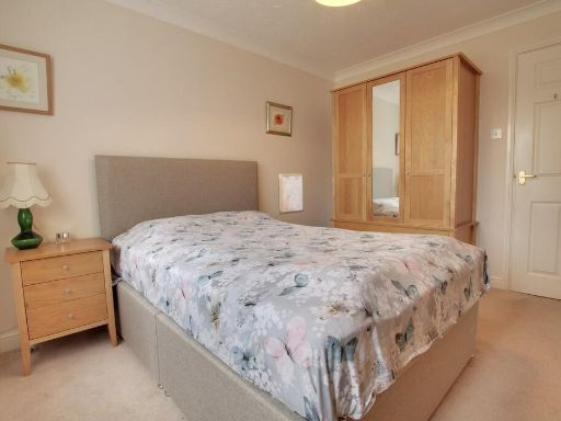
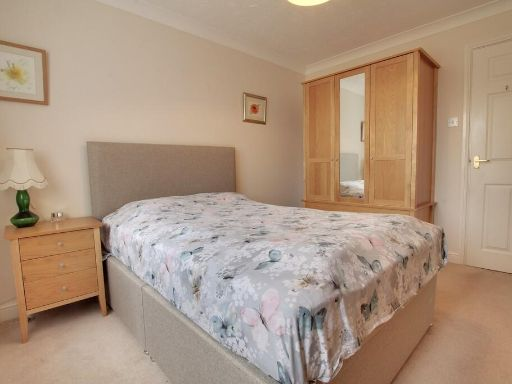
- wall art (291, 193)
